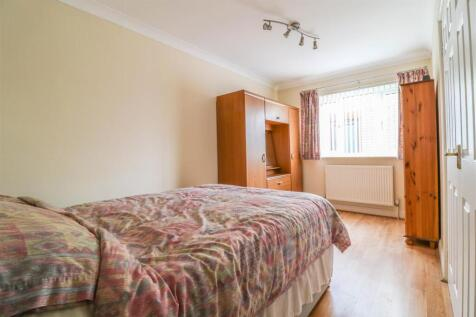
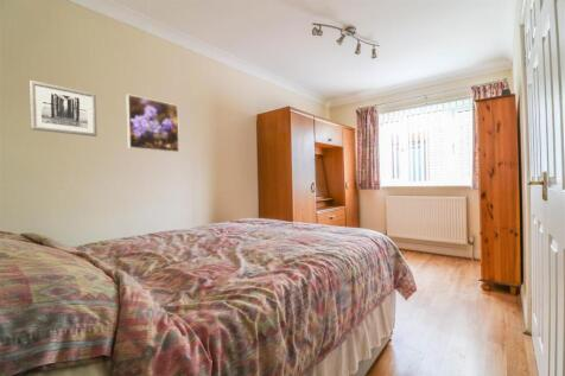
+ wall art (65, 110)
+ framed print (154, 125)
